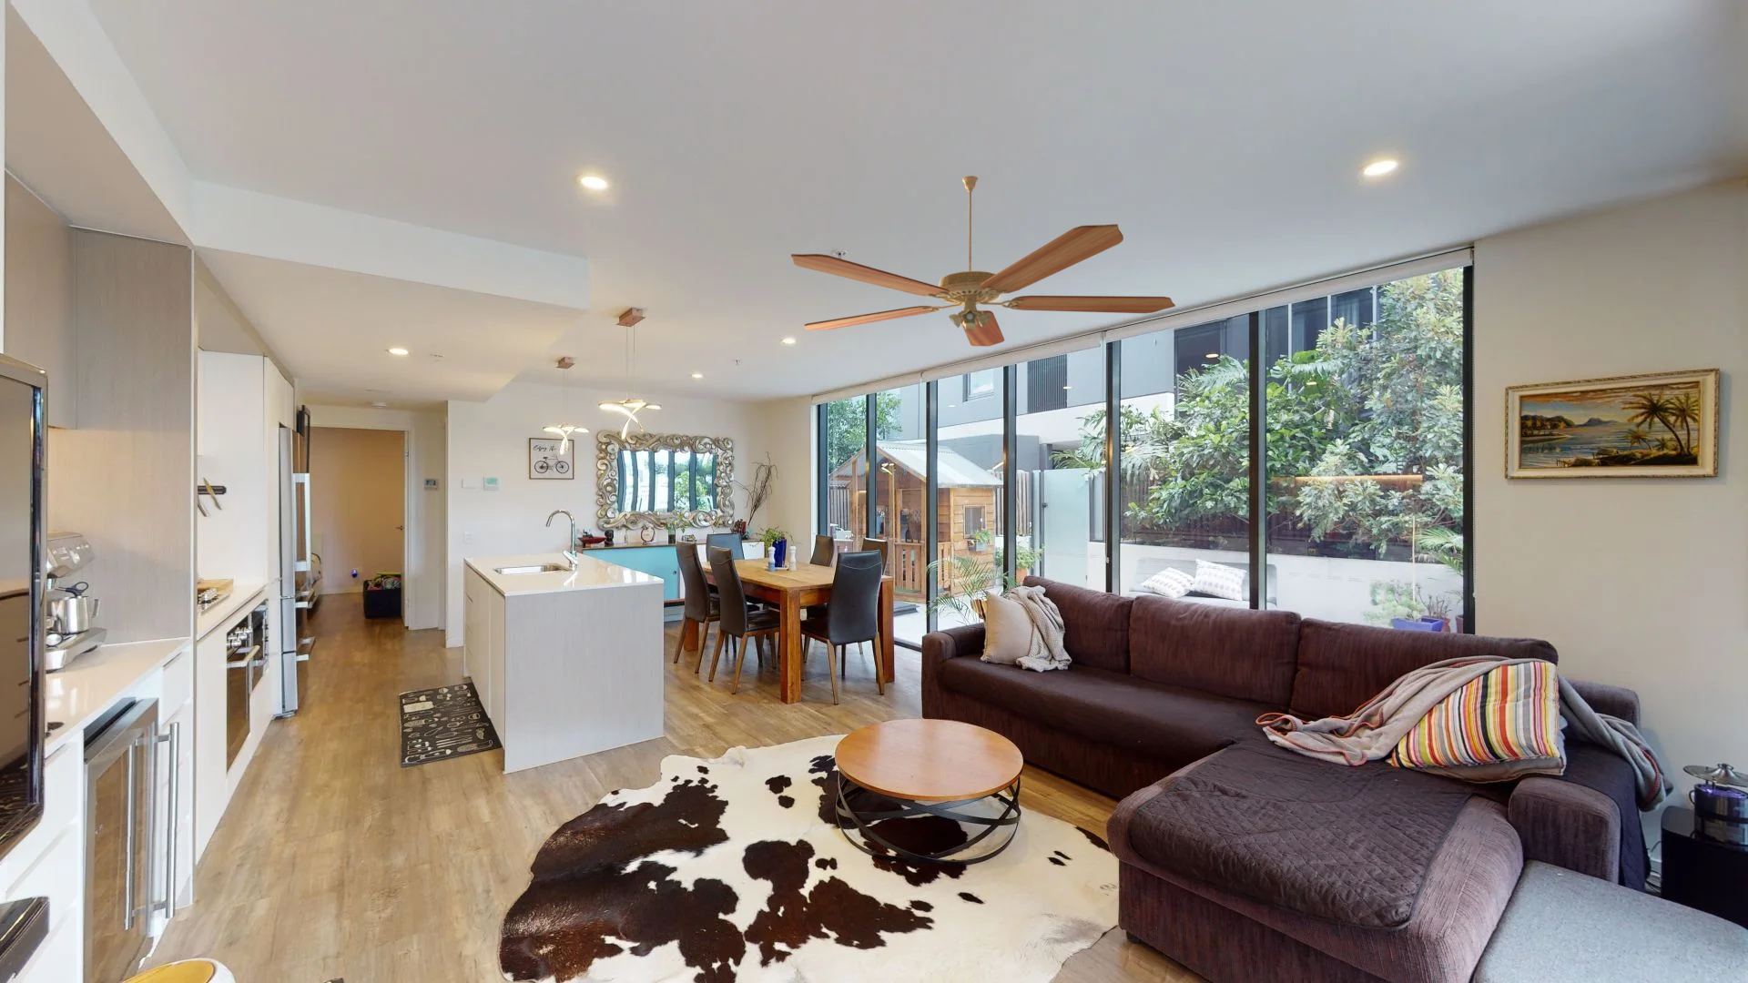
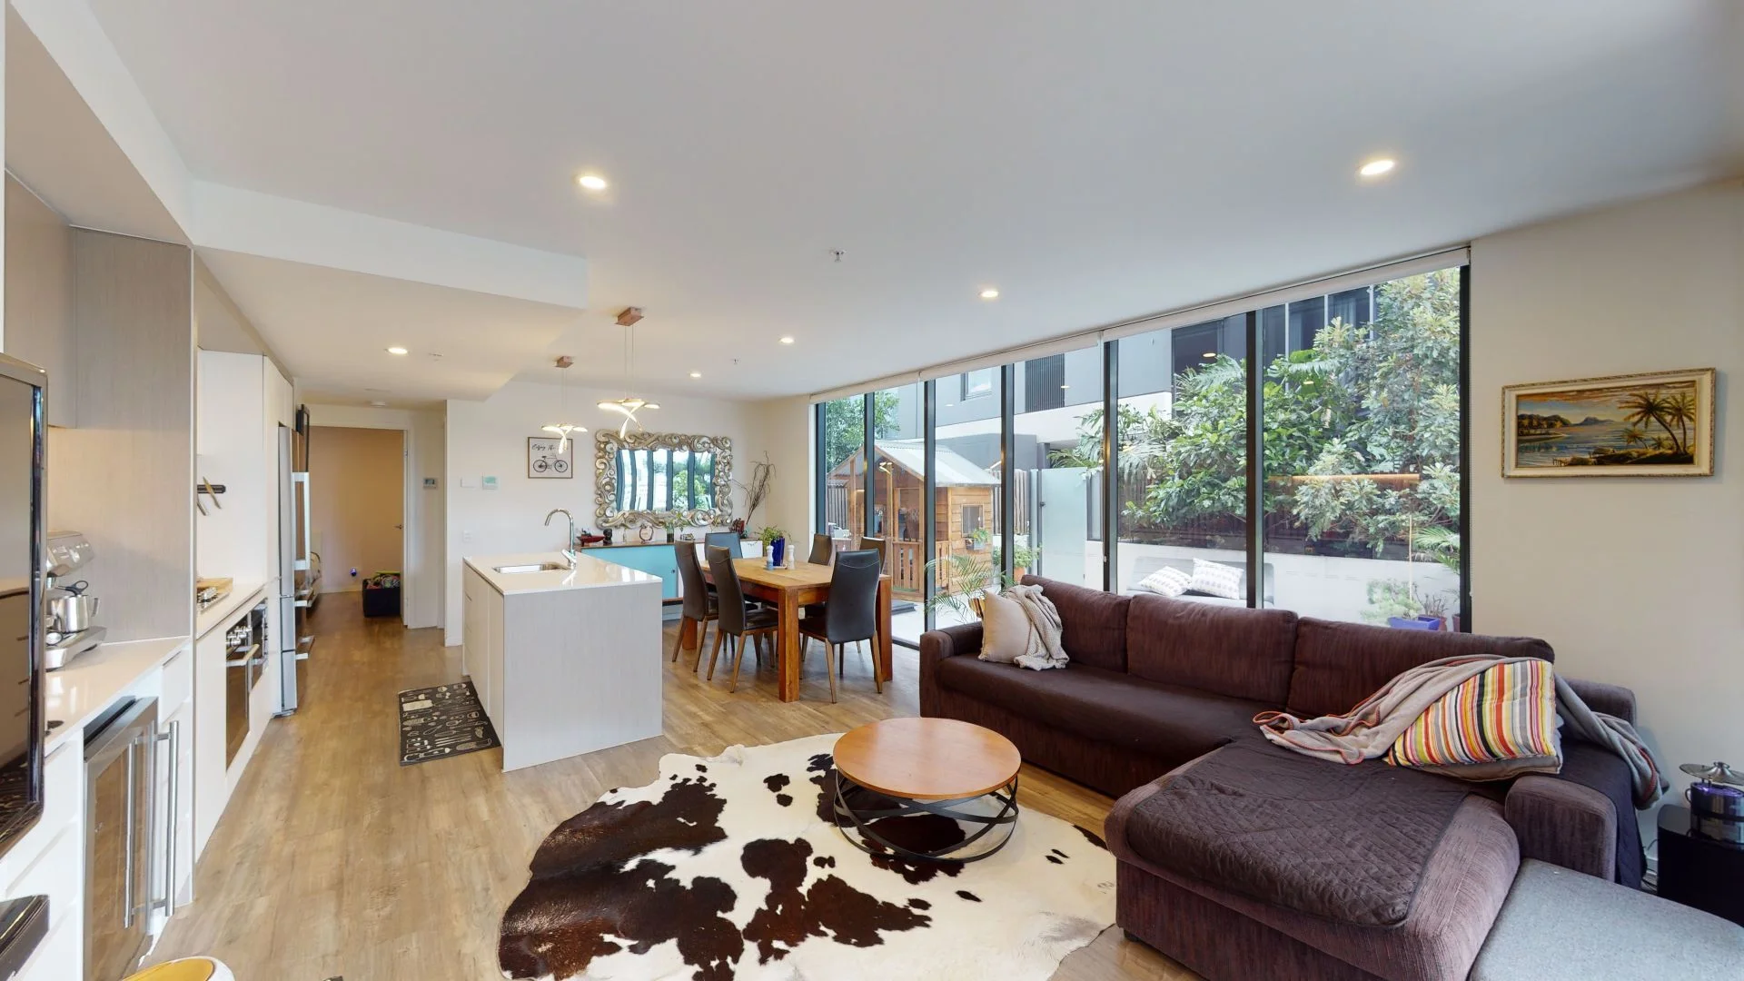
- ceiling fan (970, 257)
